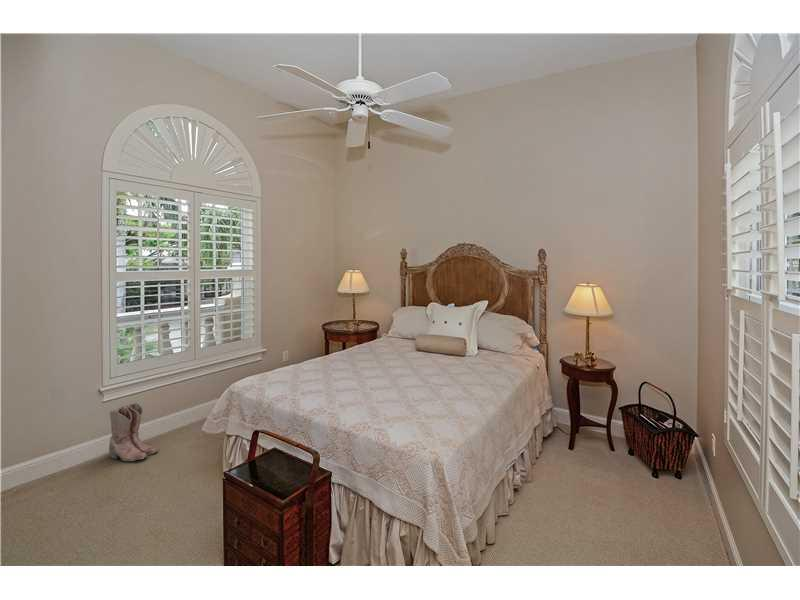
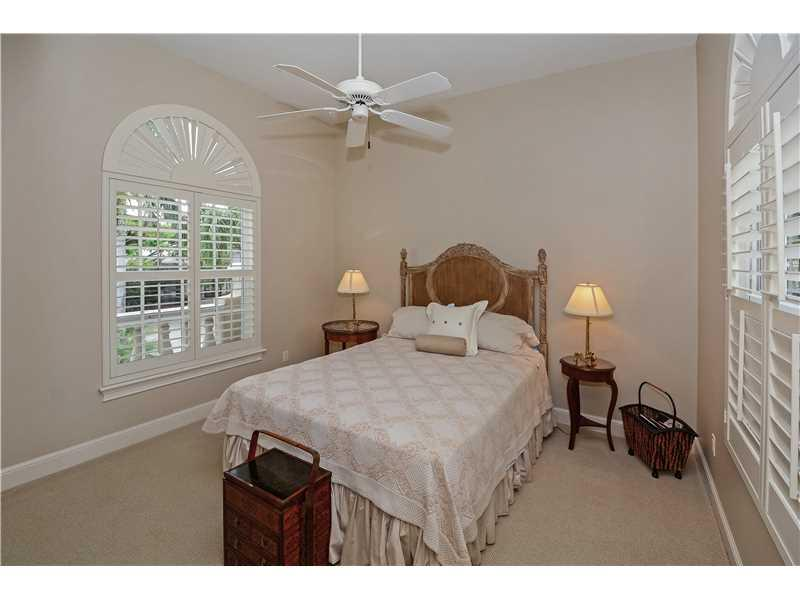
- boots (133, 430)
